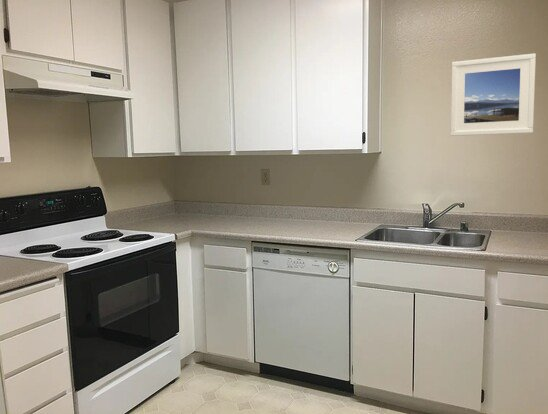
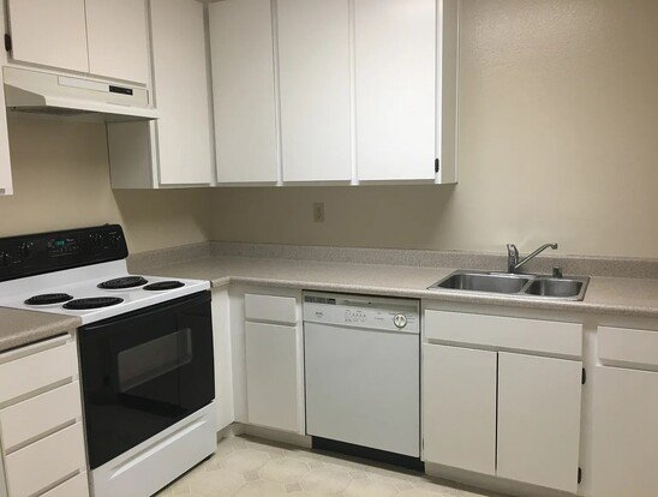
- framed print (491, 96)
